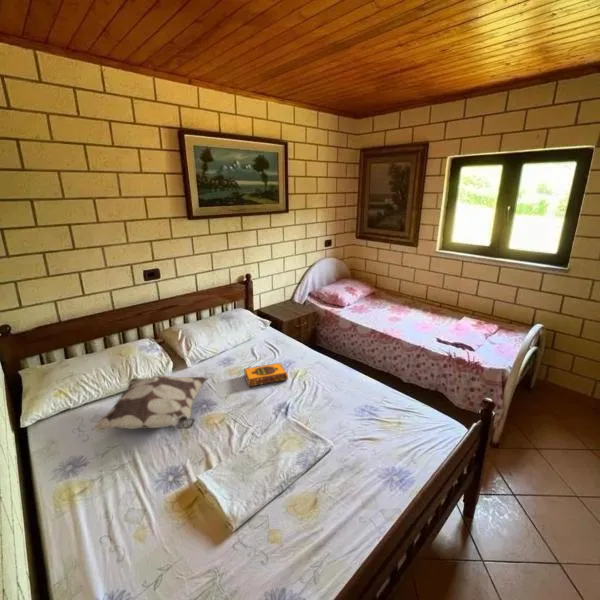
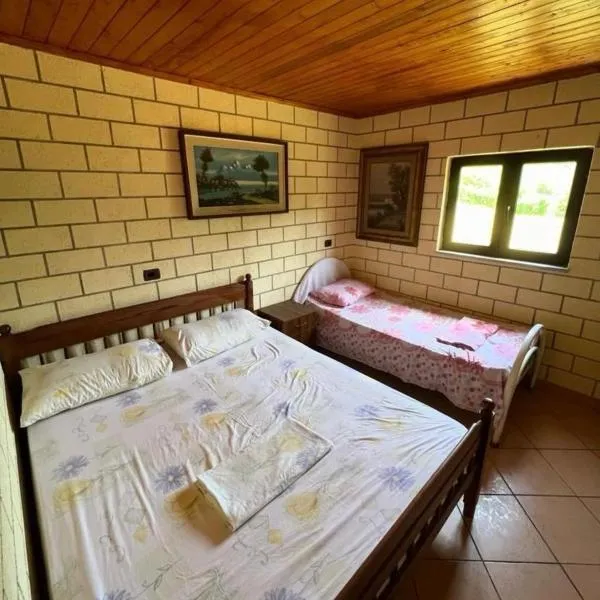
- decorative pillow (158, 401)
- hardback book (265, 375)
